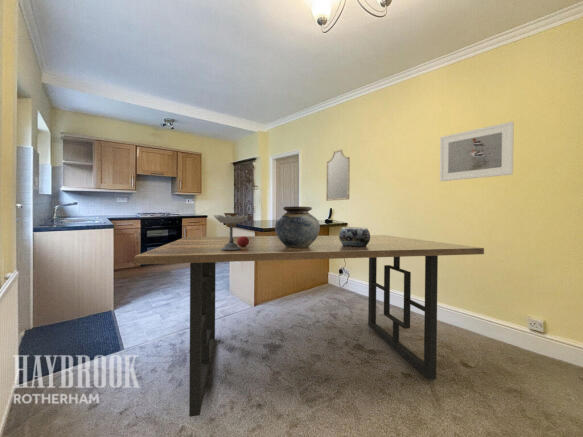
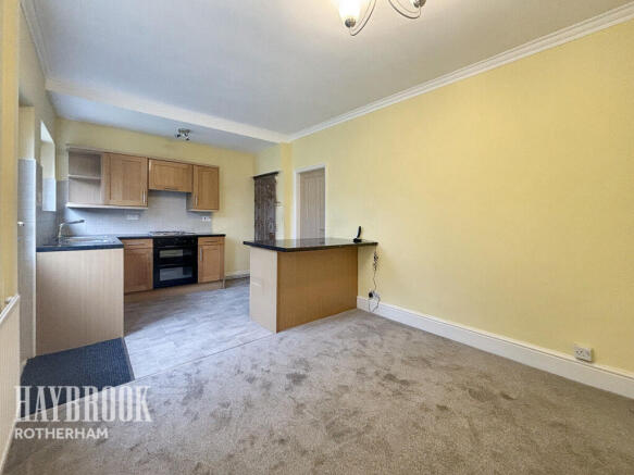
- goblet (231, 230)
- decorative bowl (354, 236)
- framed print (473, 154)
- dining table (304, 259)
- vase (297, 226)
- home mirror (337, 175)
